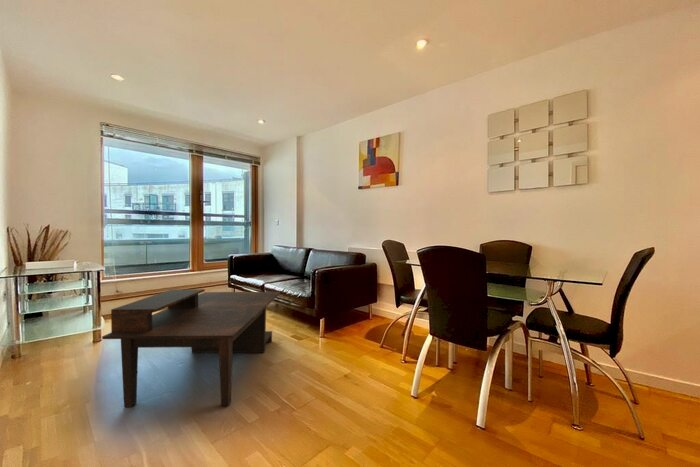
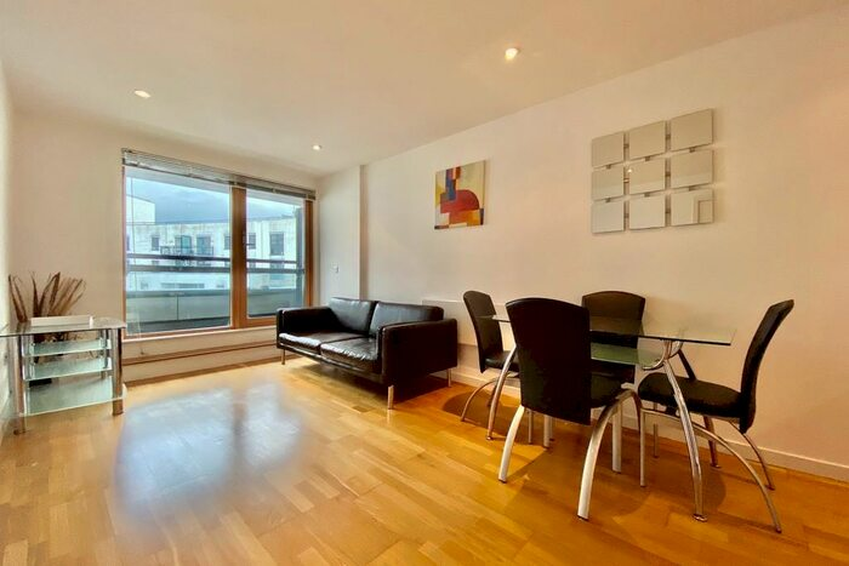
- coffee table (215, 328)
